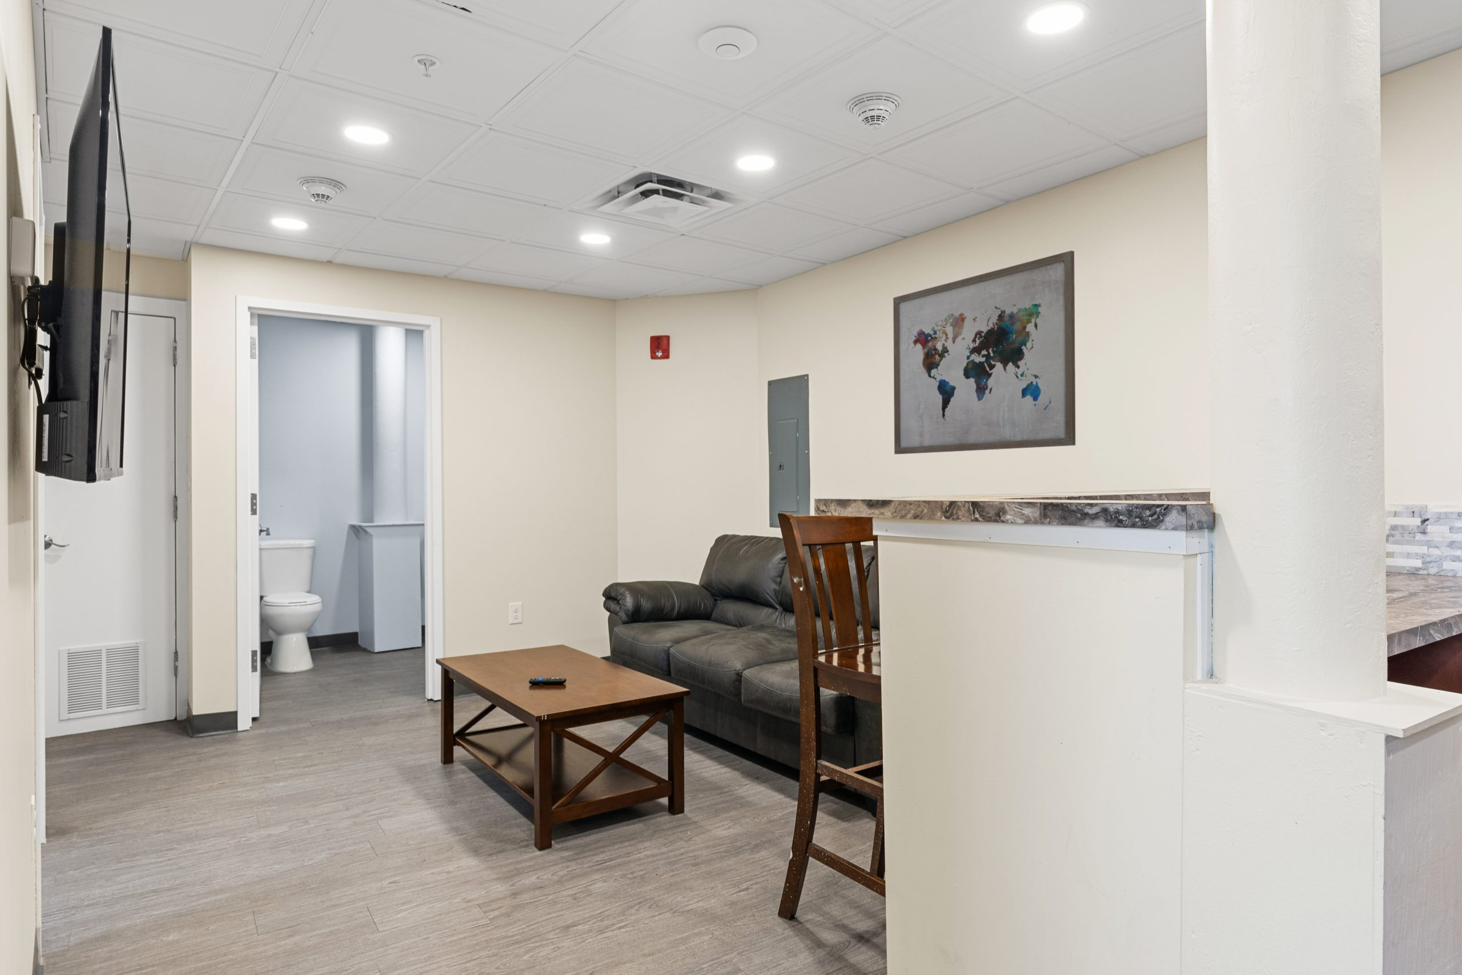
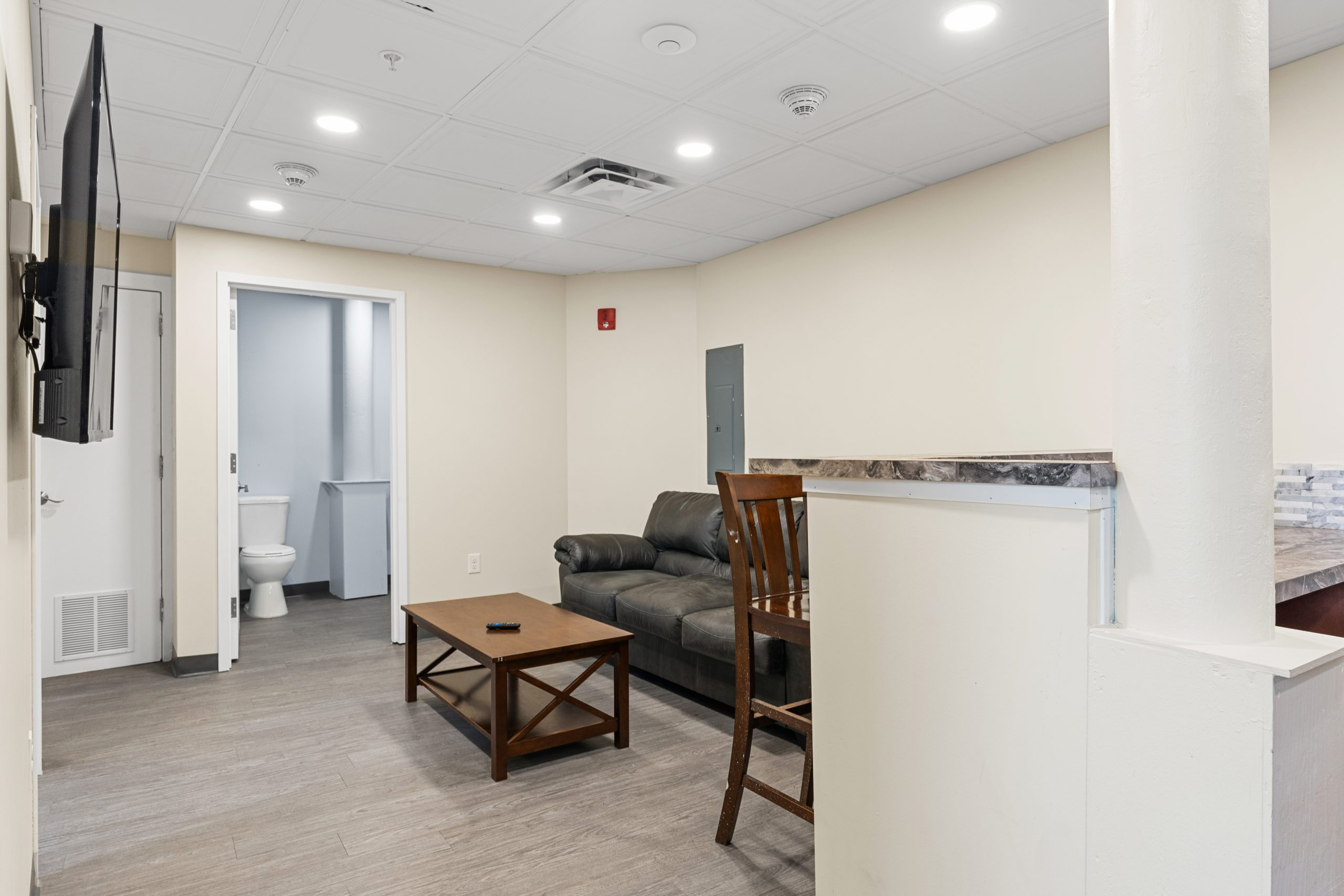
- wall art (975, 363)
